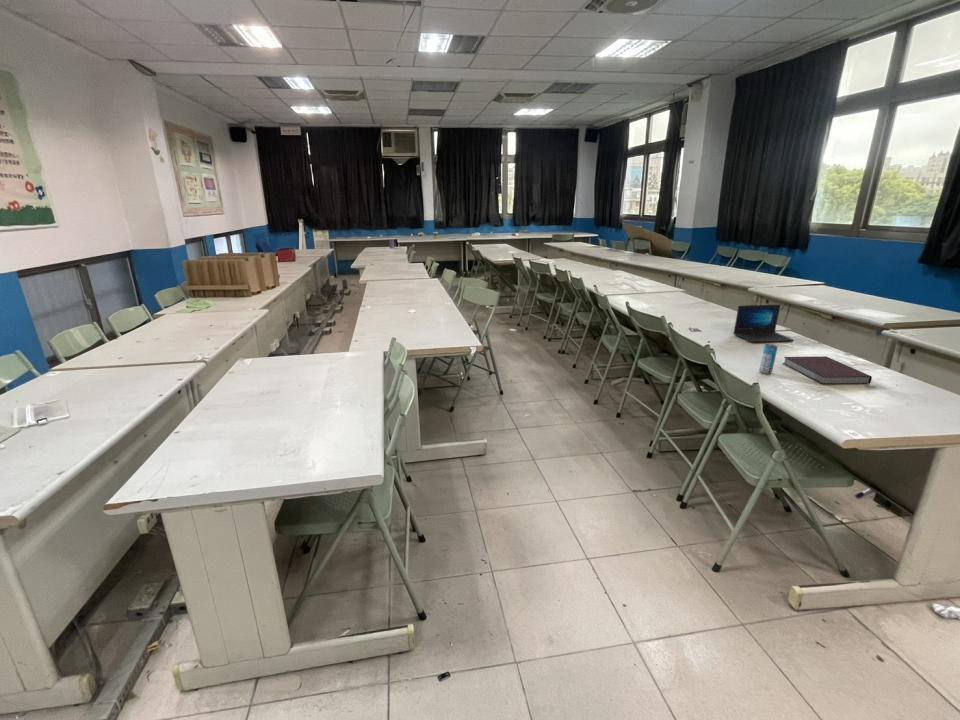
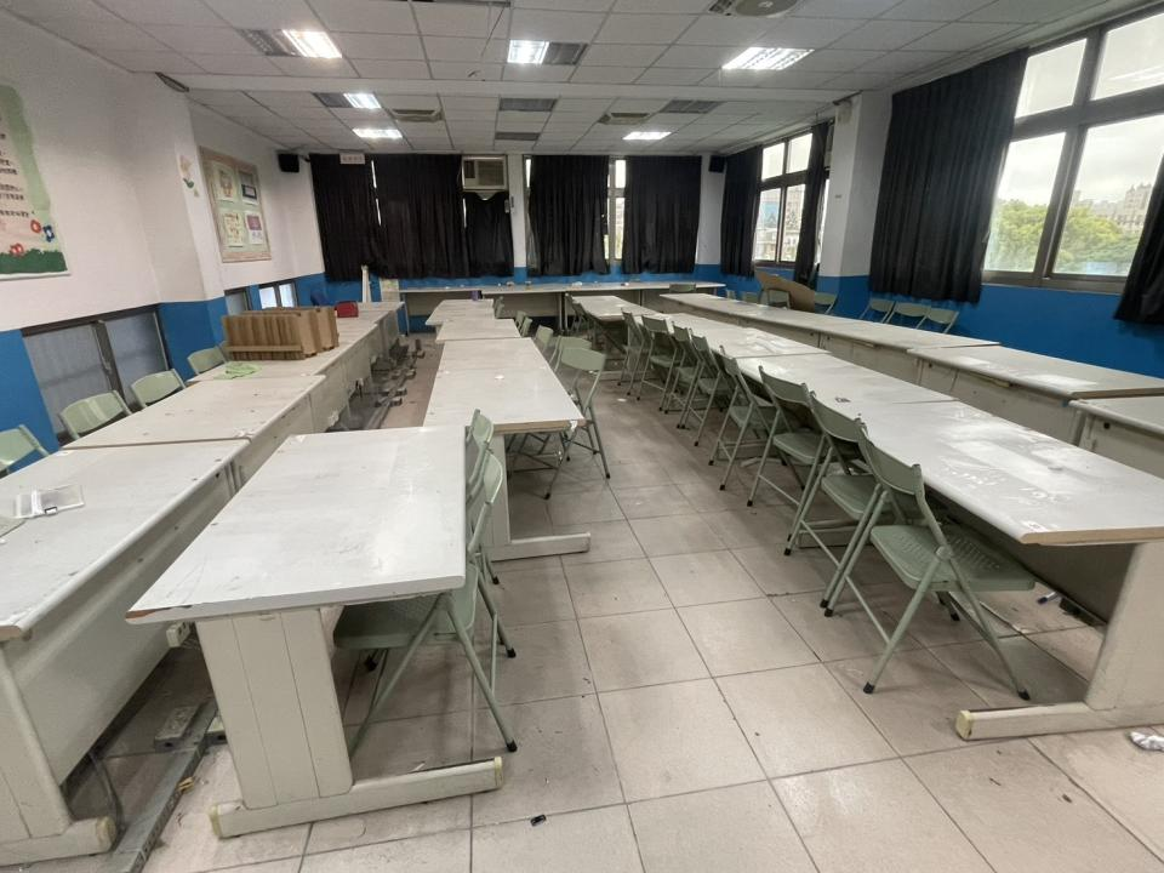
- beverage can (768, 359)
- notebook (824, 369)
- laptop (765, 323)
